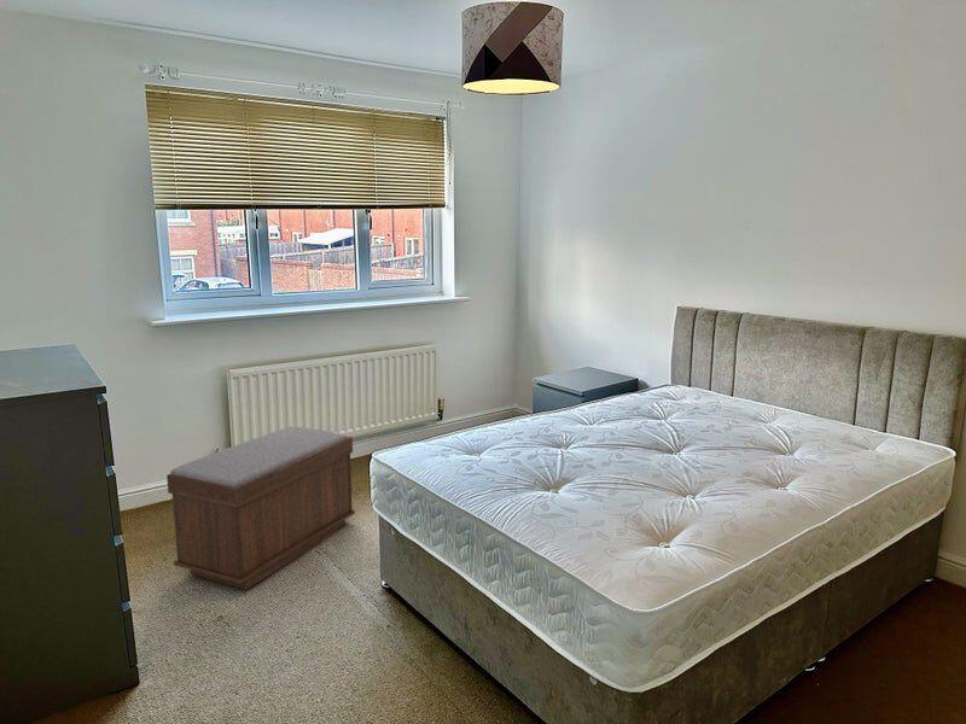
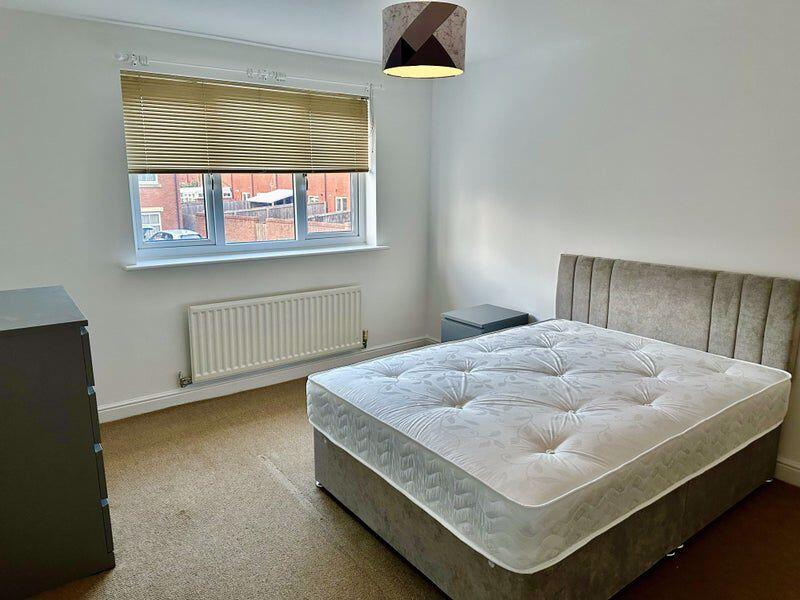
- bench (269, 498)
